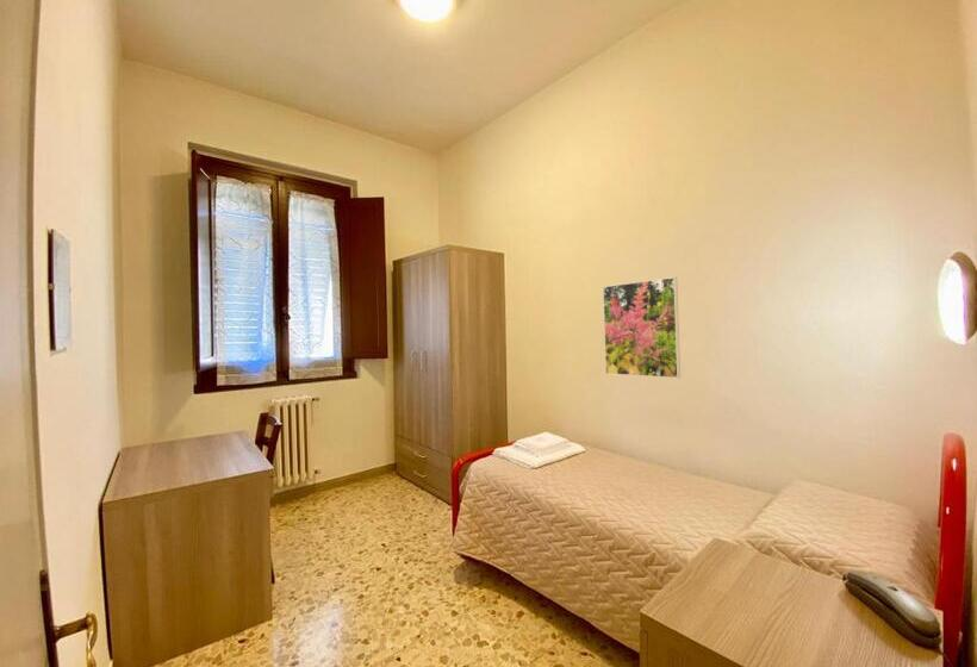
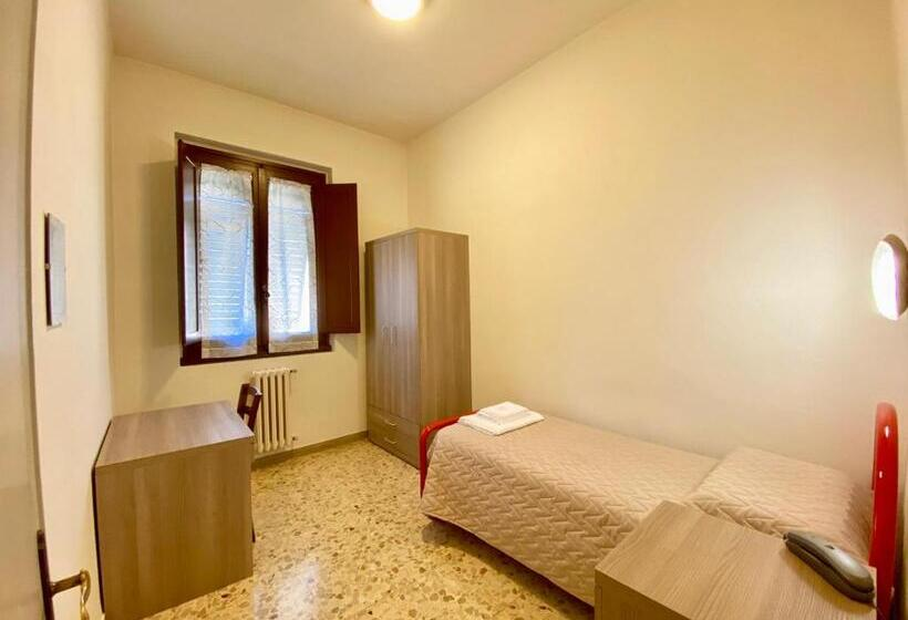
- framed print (639, 329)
